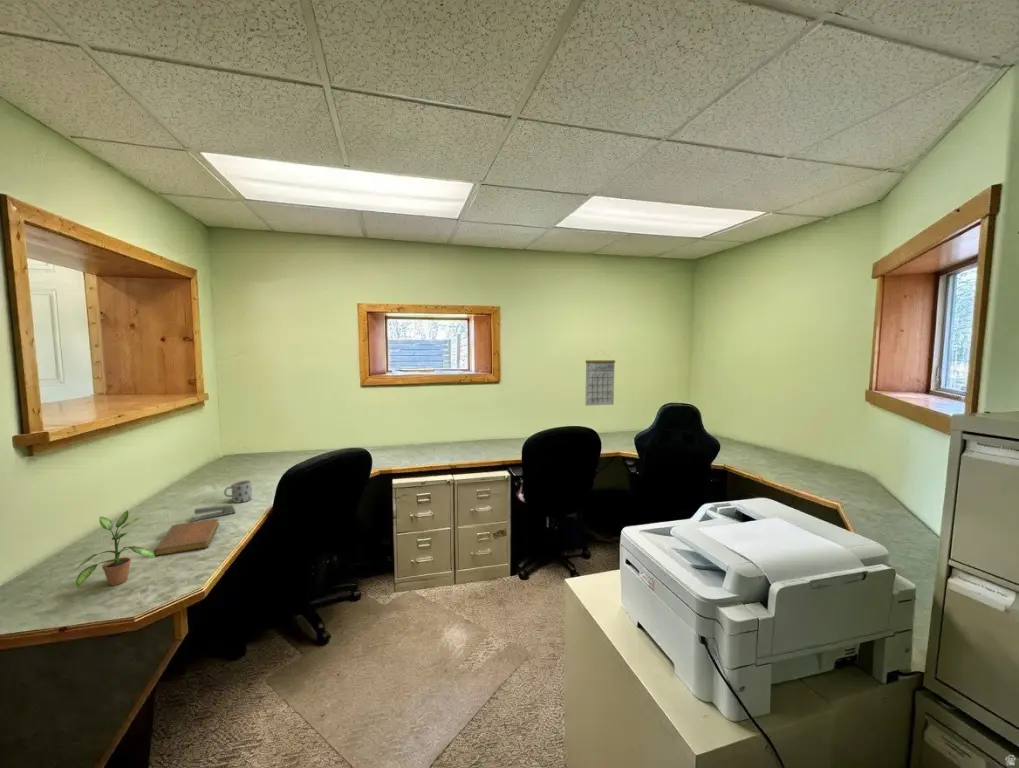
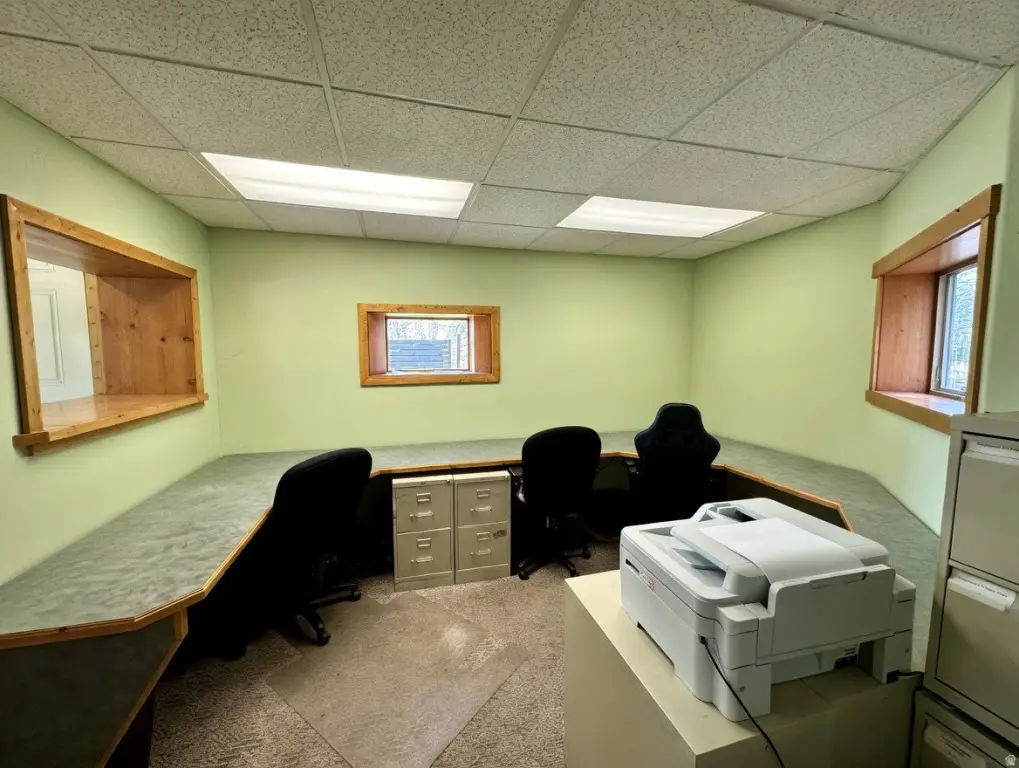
- notebook (189, 535)
- potted plant (115, 548)
- stapler (213, 511)
- calendar (600, 377)
- mug (238, 491)
